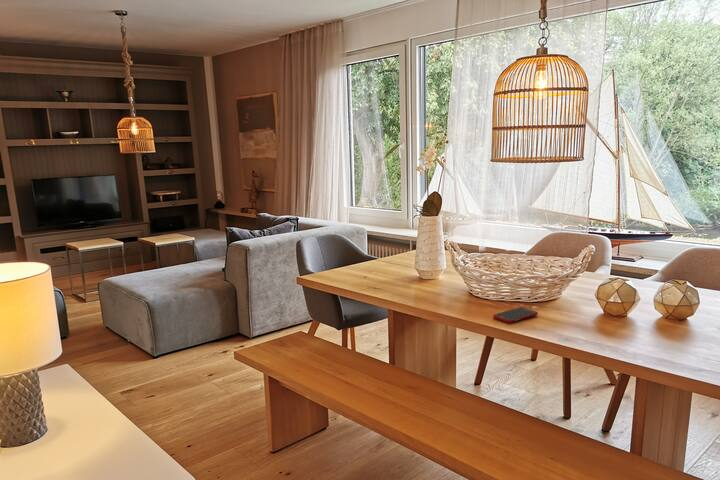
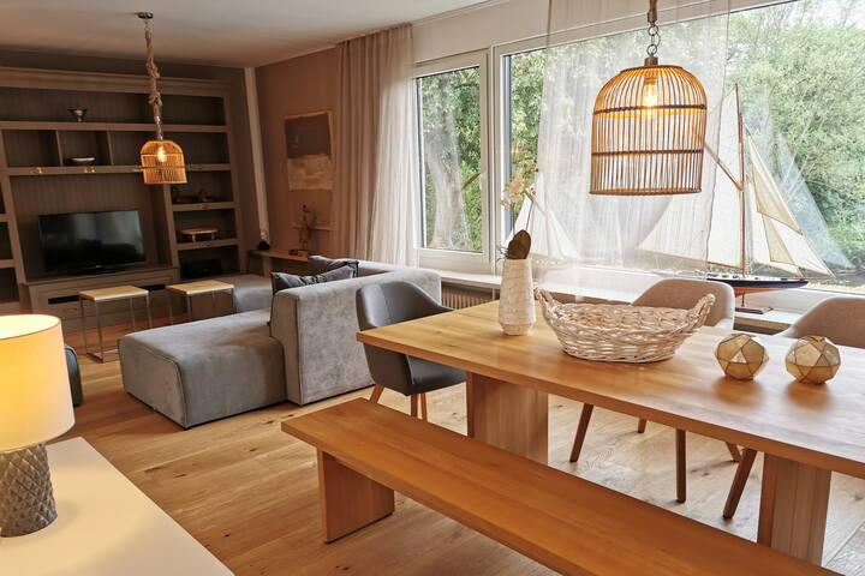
- cell phone (515, 314)
